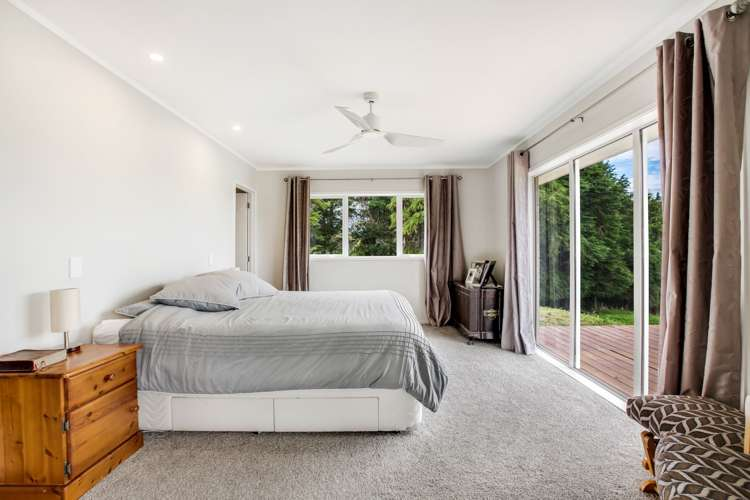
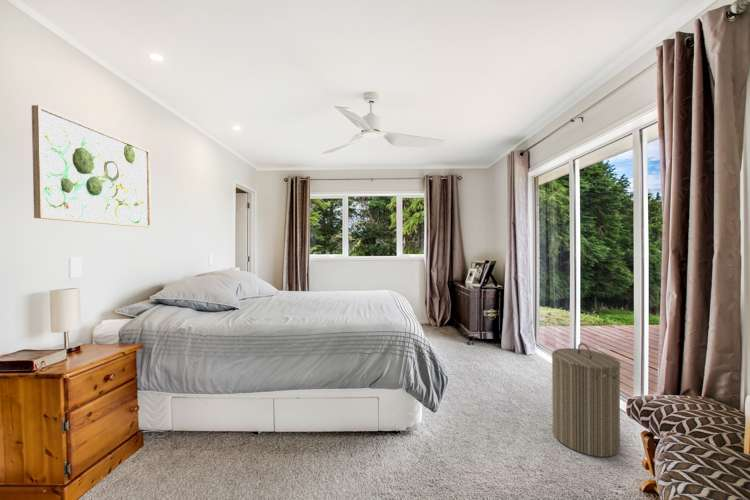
+ wall art (104, 178)
+ laundry hamper (584, 391)
